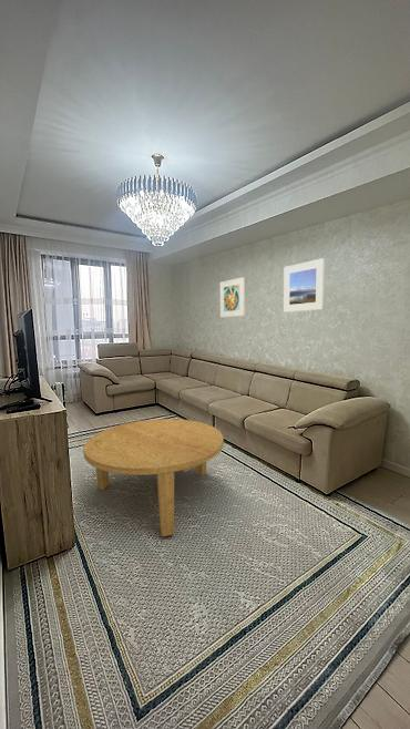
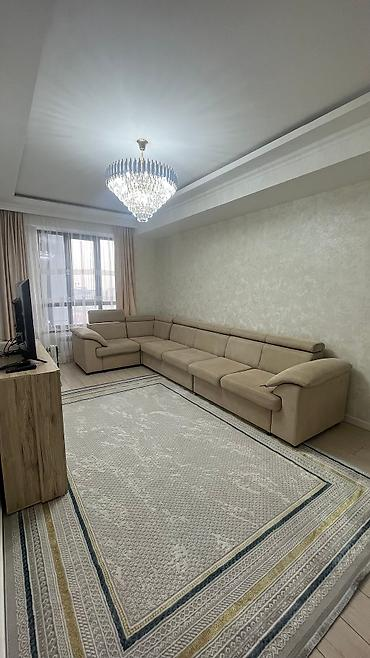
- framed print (303, 287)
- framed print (232, 298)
- coffee table (156, 466)
